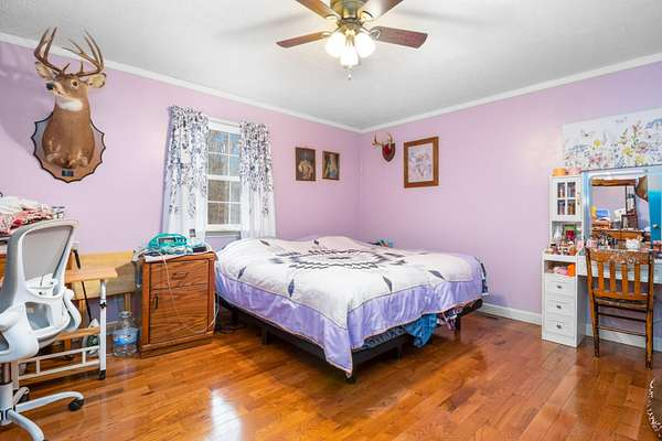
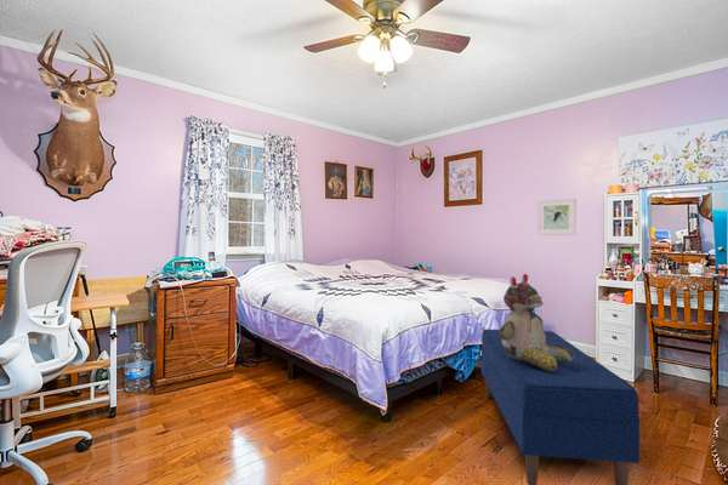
+ stuffed bear (536, 319)
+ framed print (556, 217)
+ bench (540, 392)
